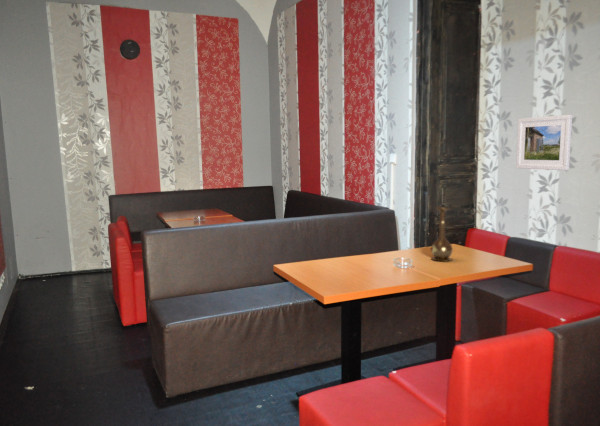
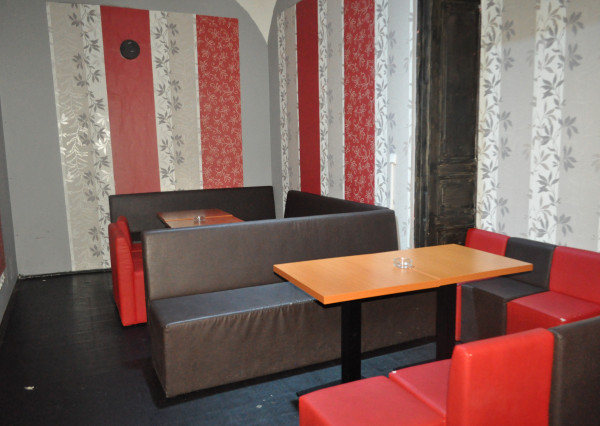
- vase (442, 233)
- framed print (542, 143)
